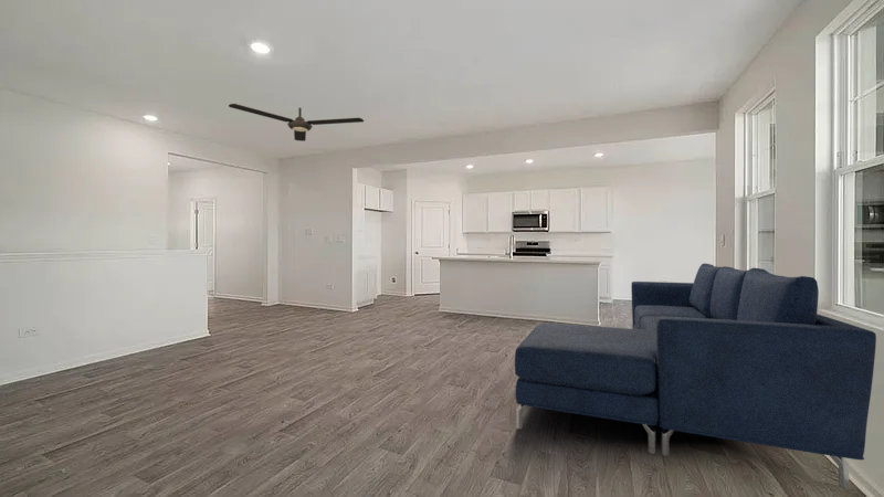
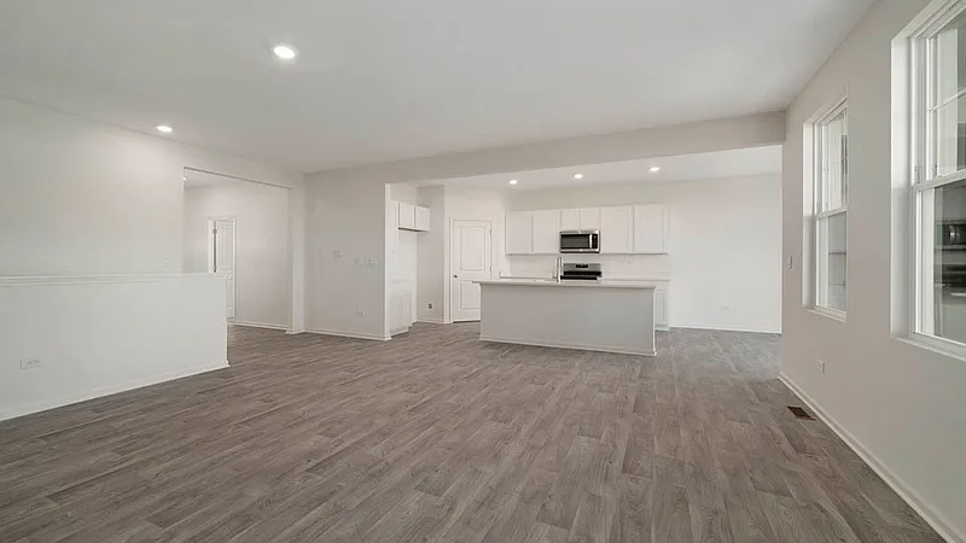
- sofa (645, 325)
- ceiling fan (299, 123)
